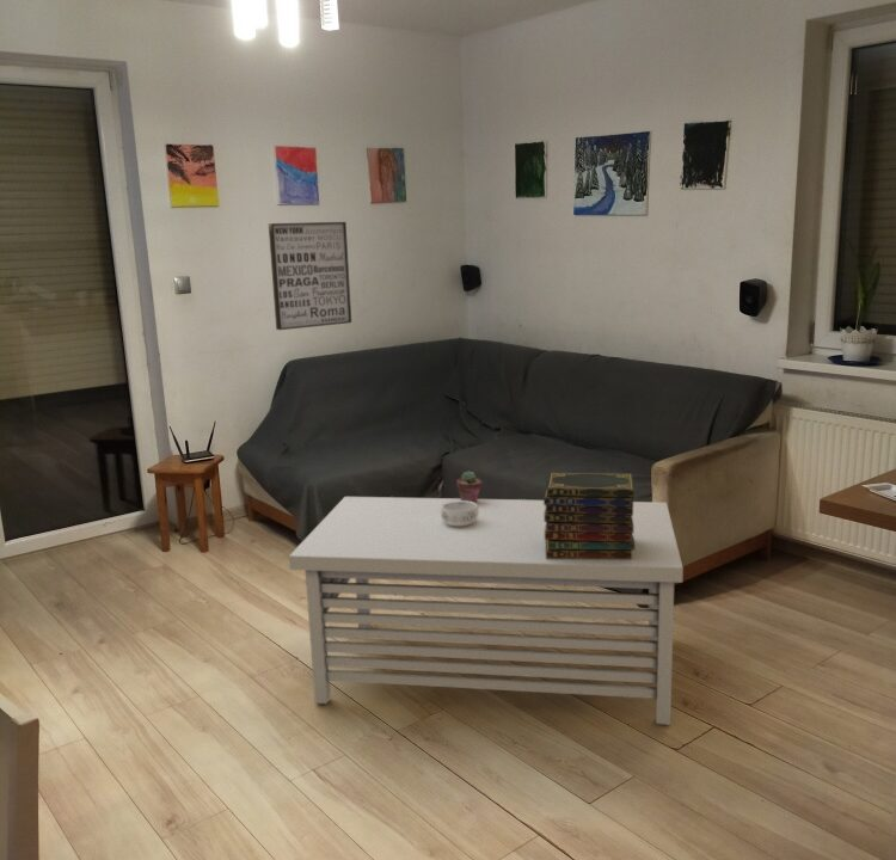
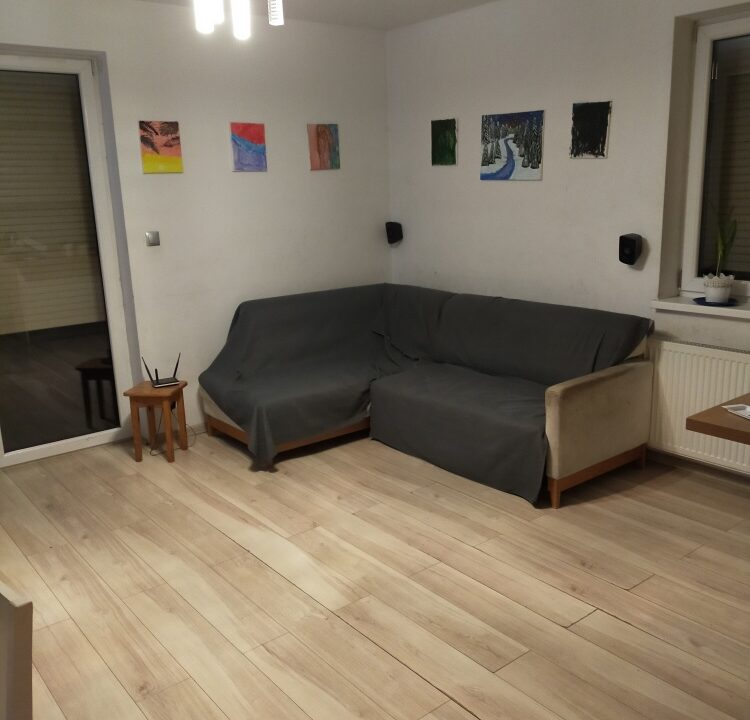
- book stack (589, 514)
- potted succulent (468, 486)
- wall art (311, 275)
- decorative bowl (460, 512)
- coffee table (492, 597)
